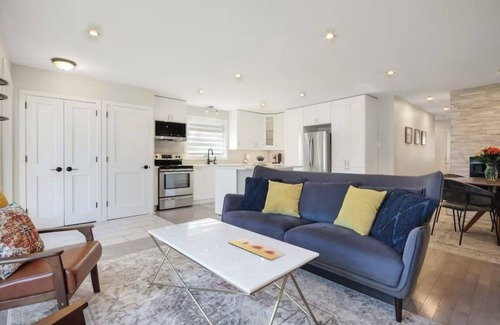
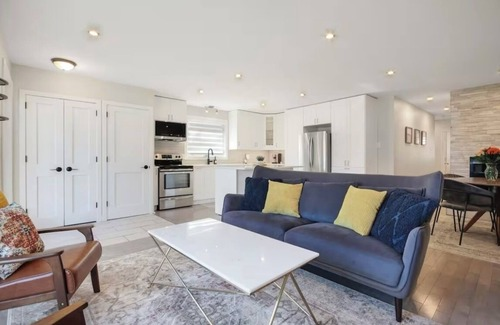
- painting (256, 247)
